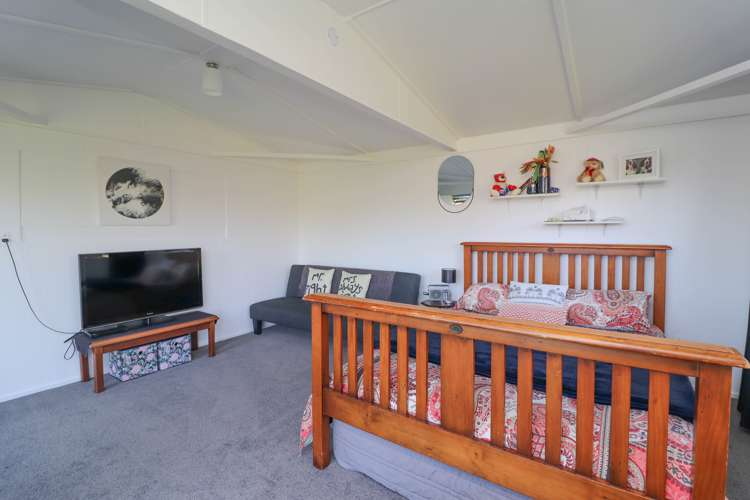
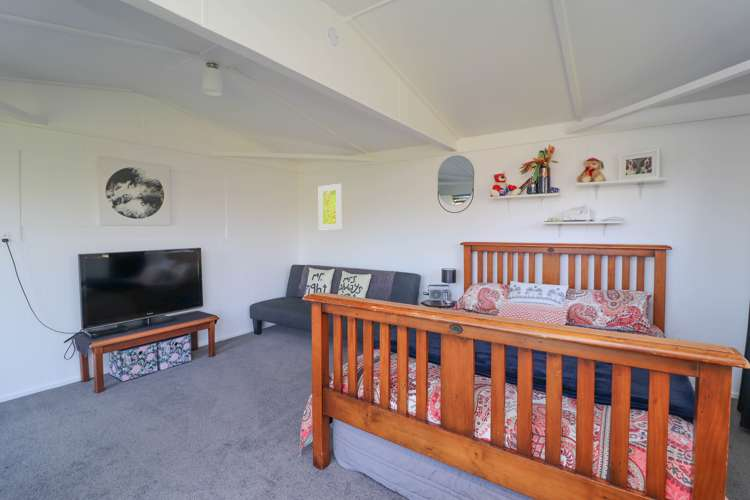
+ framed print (329, 207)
